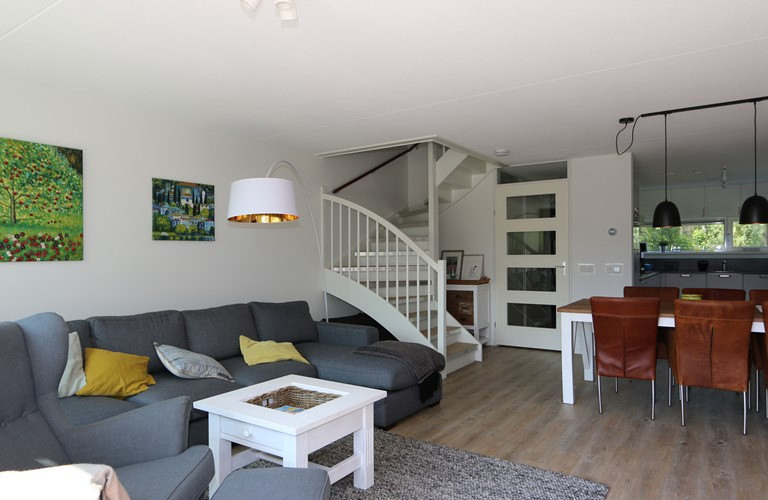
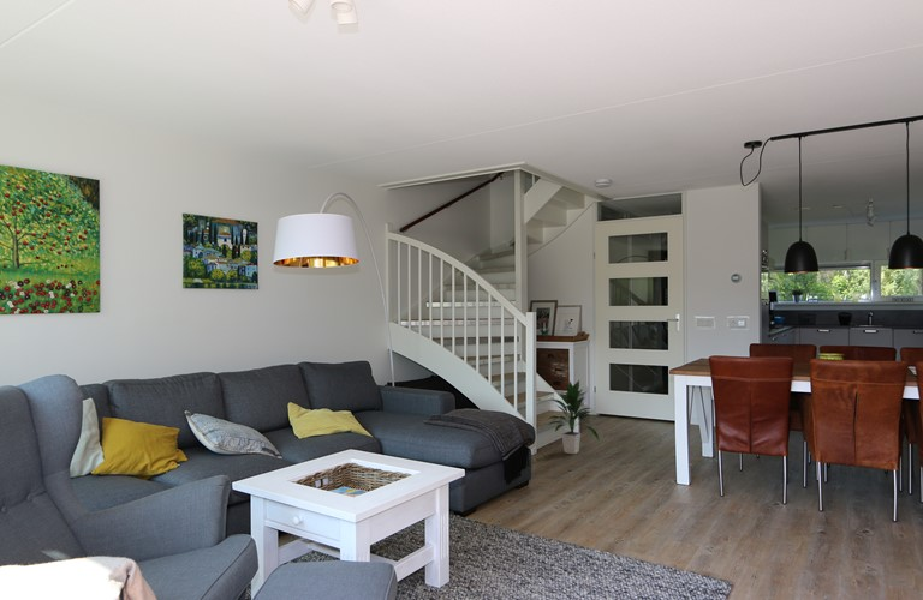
+ indoor plant (572, 416)
